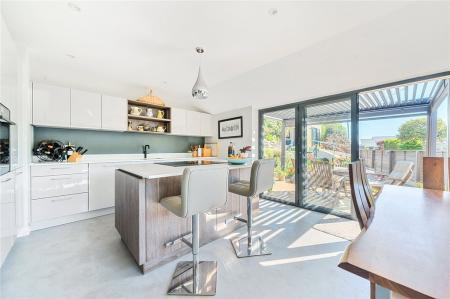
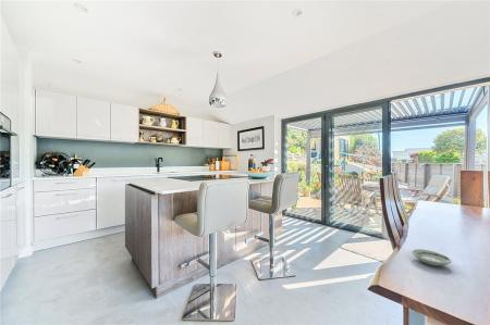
+ saucer (430, 259)
